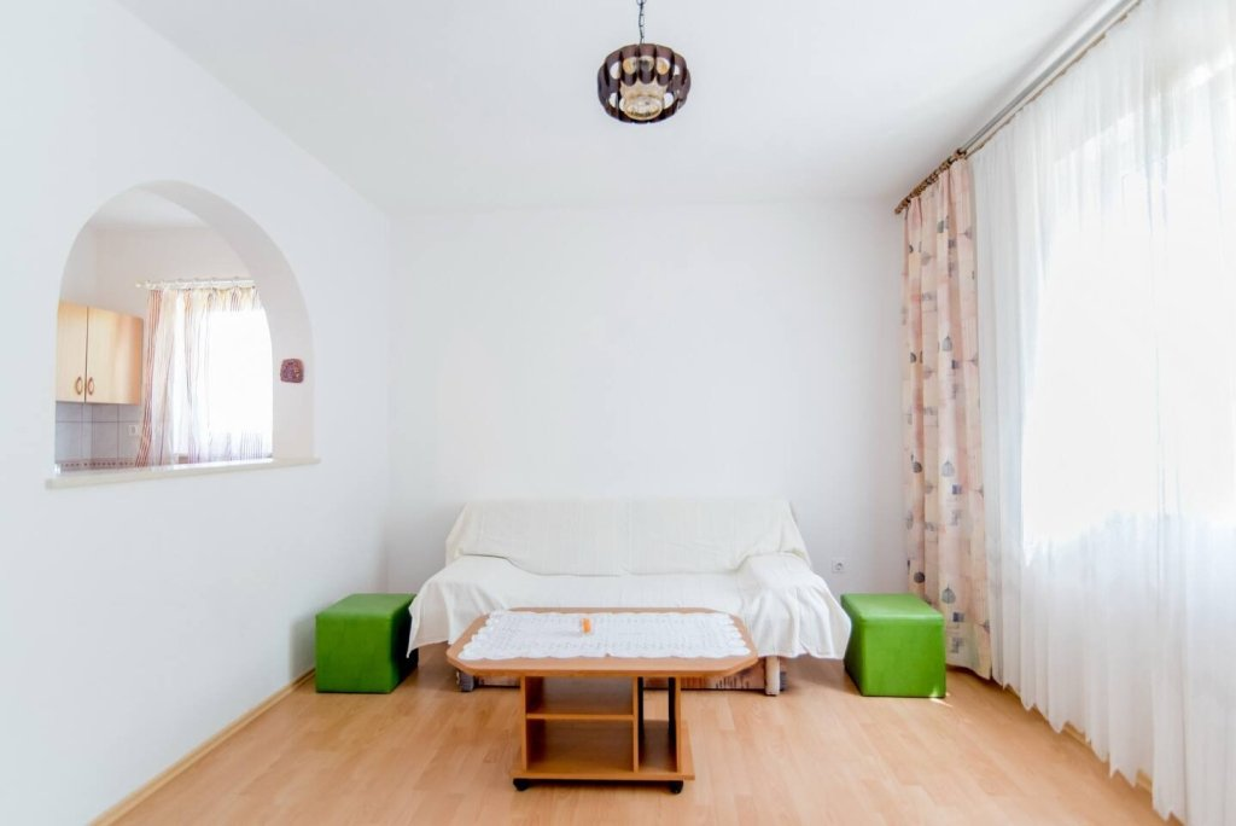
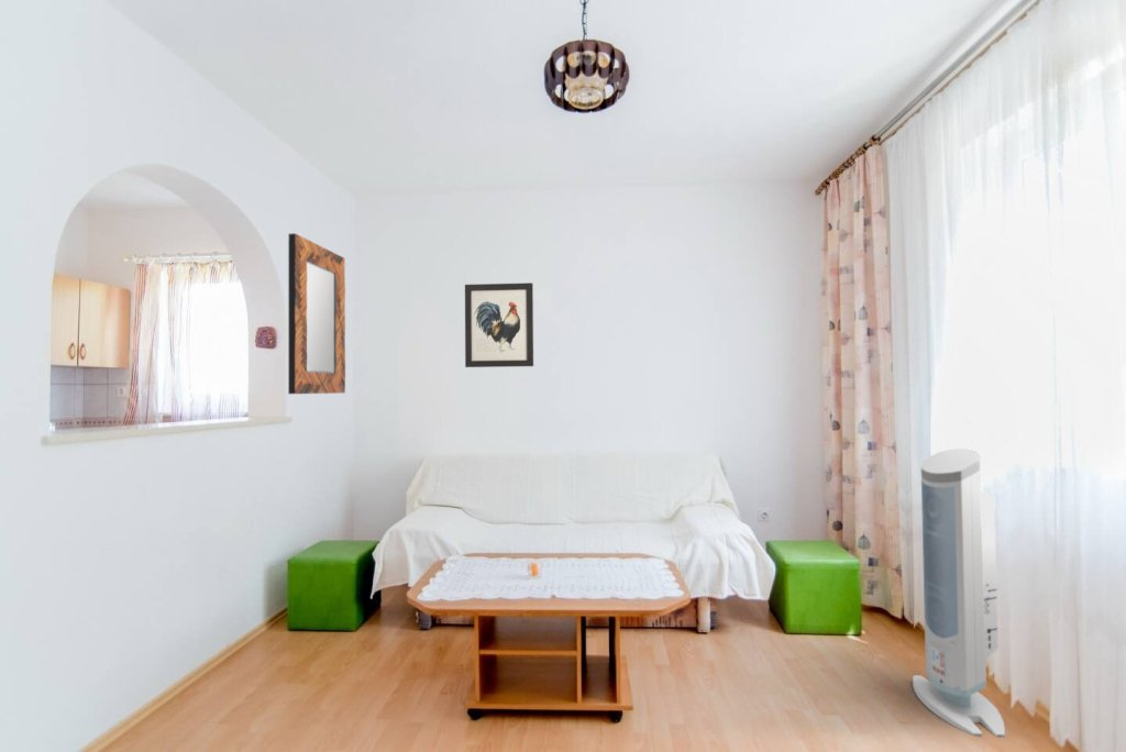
+ home mirror (319, 320)
+ air purifier (952, 576)
+ wall art (499, 324)
